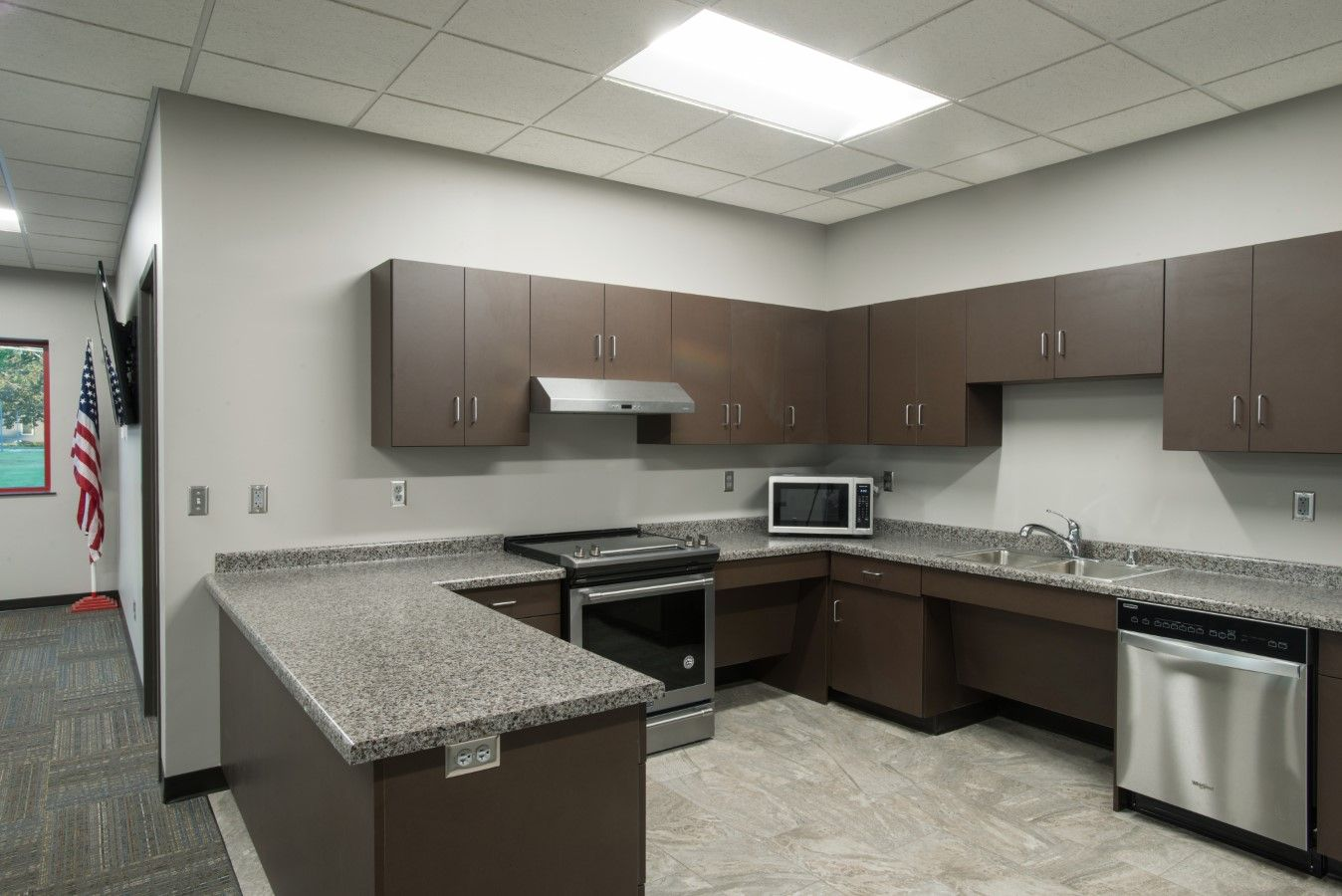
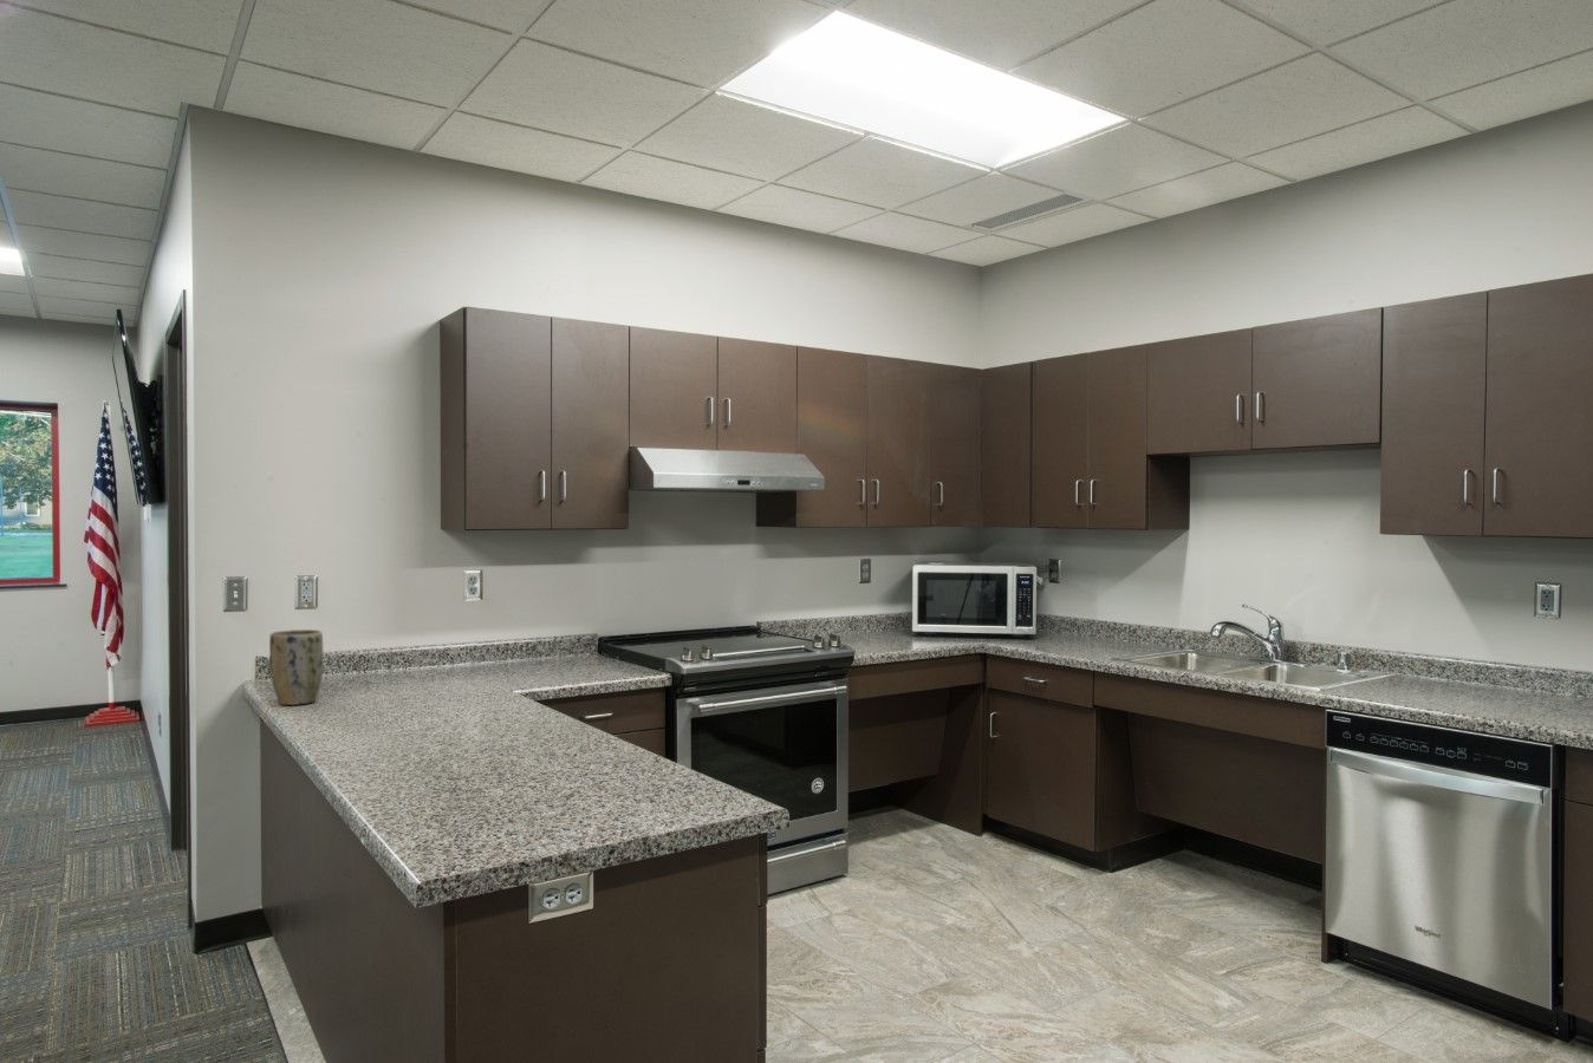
+ plant pot (297, 666)
